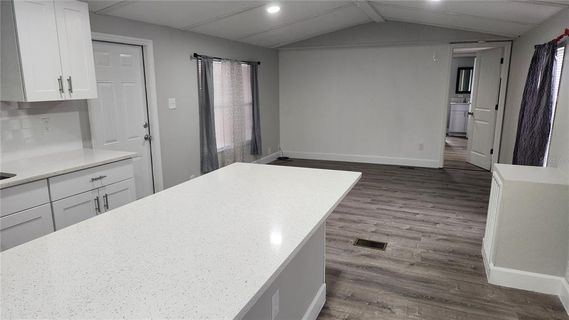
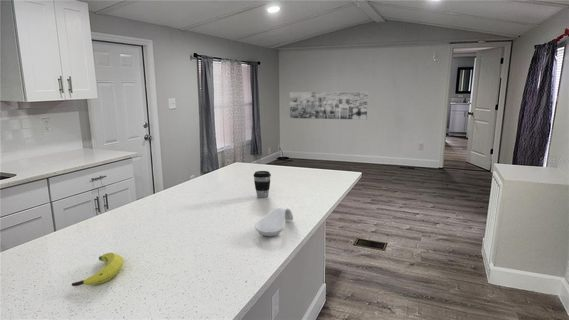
+ coffee cup (262, 184)
+ spoon rest (276, 220)
+ banana (101, 269)
+ wall art (327, 105)
